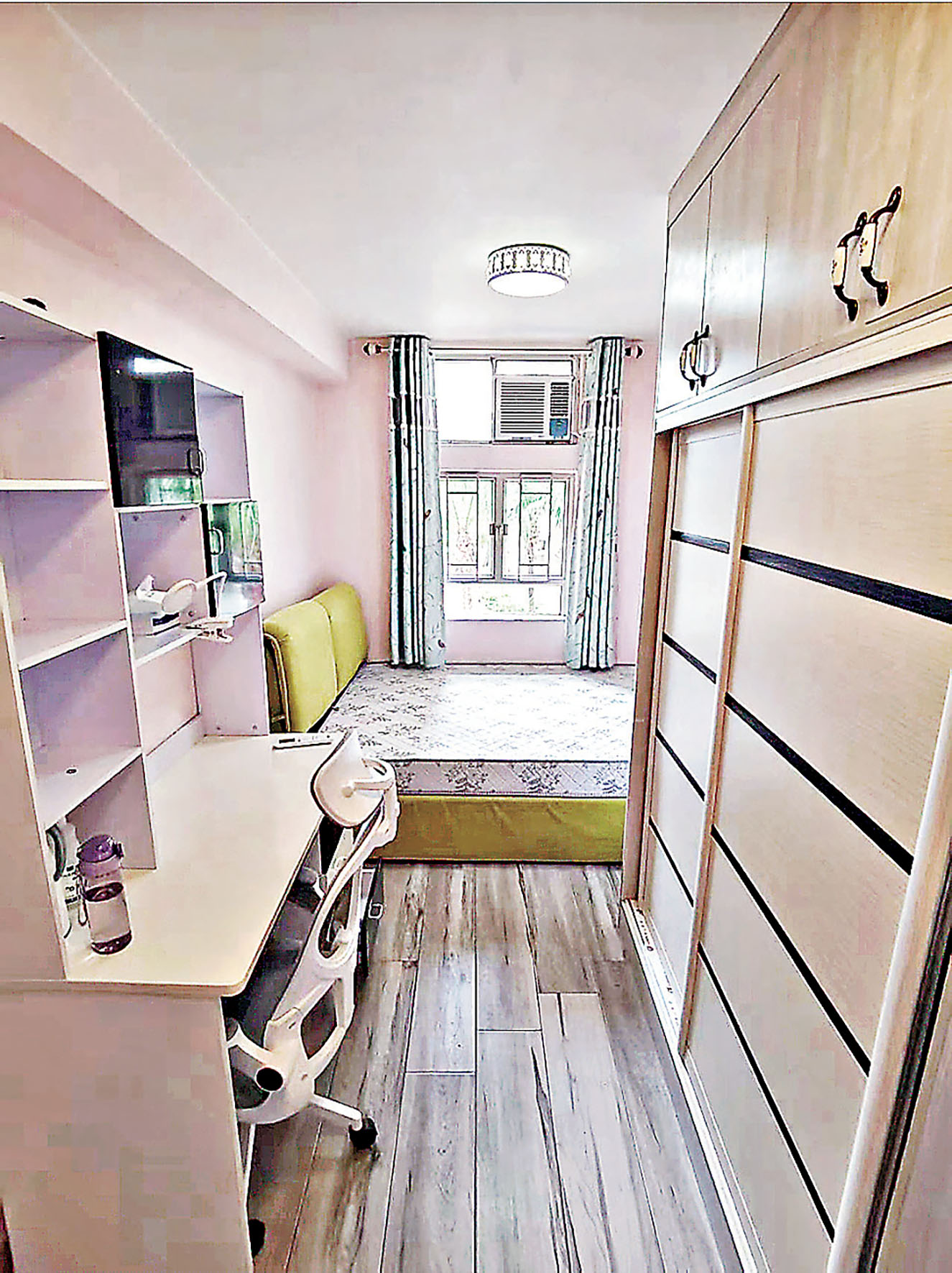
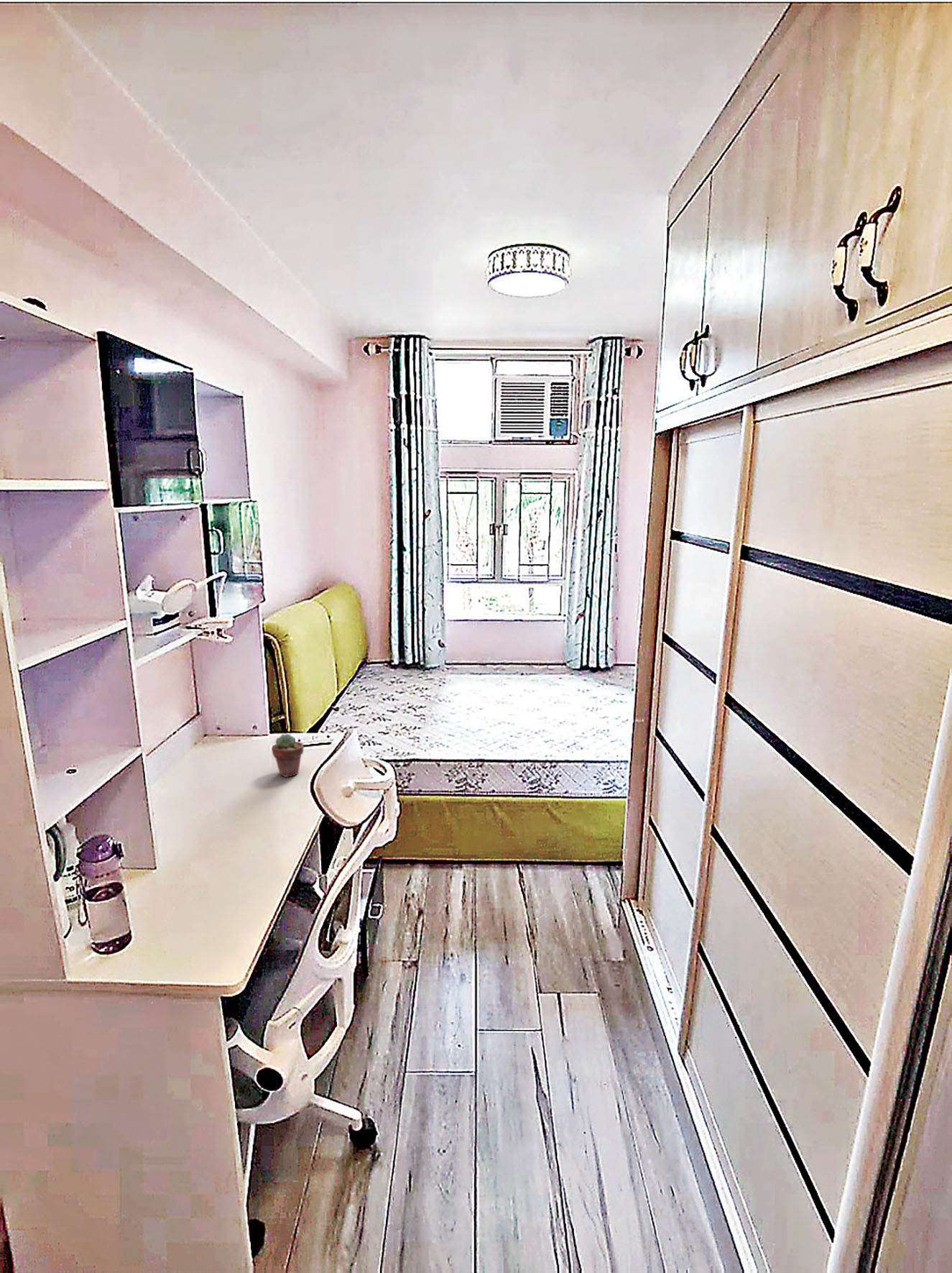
+ potted succulent (288, 753)
